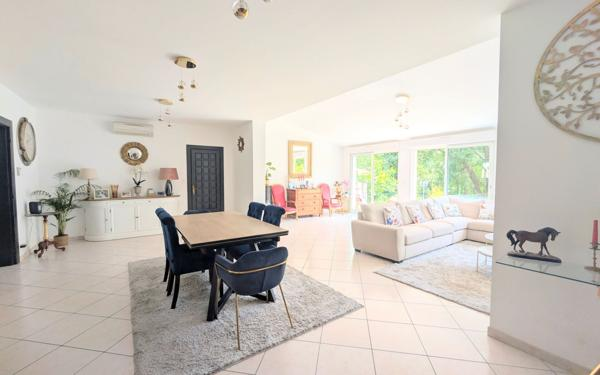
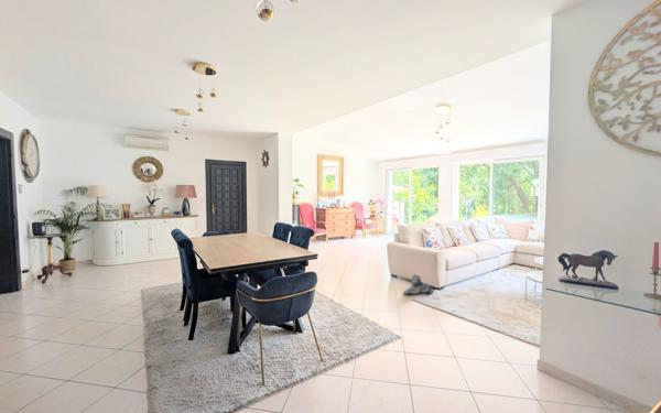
+ plush toy (419, 283)
